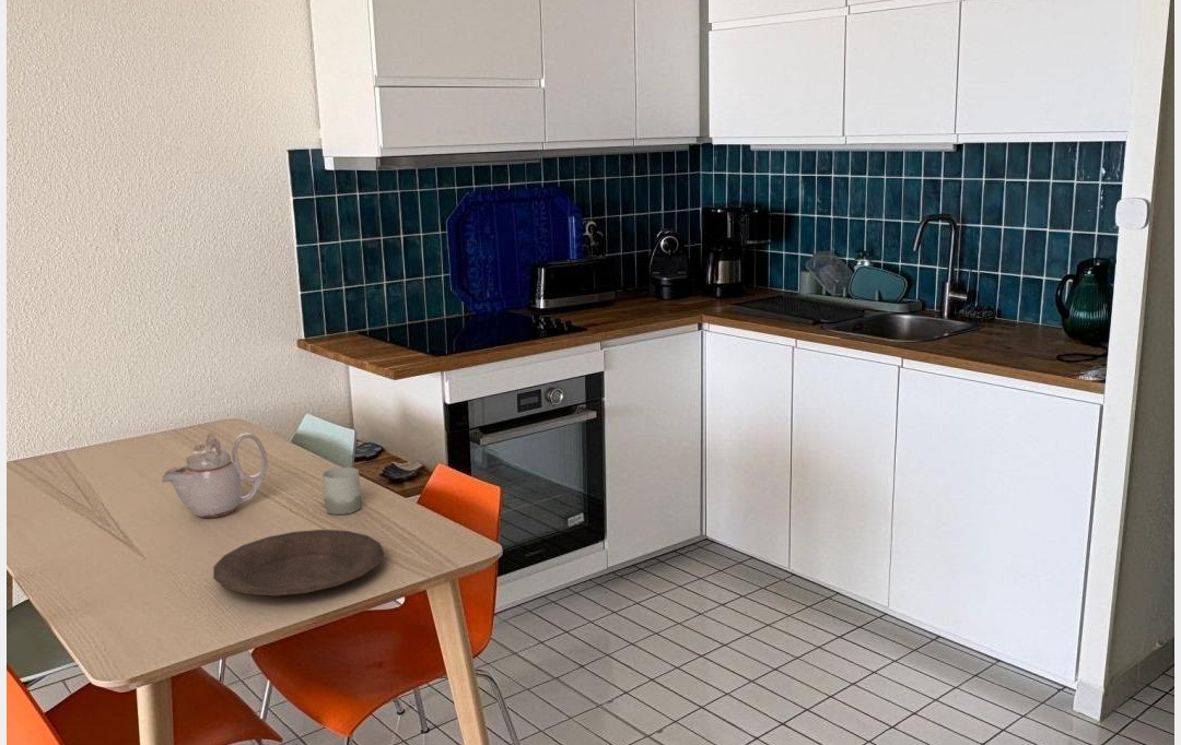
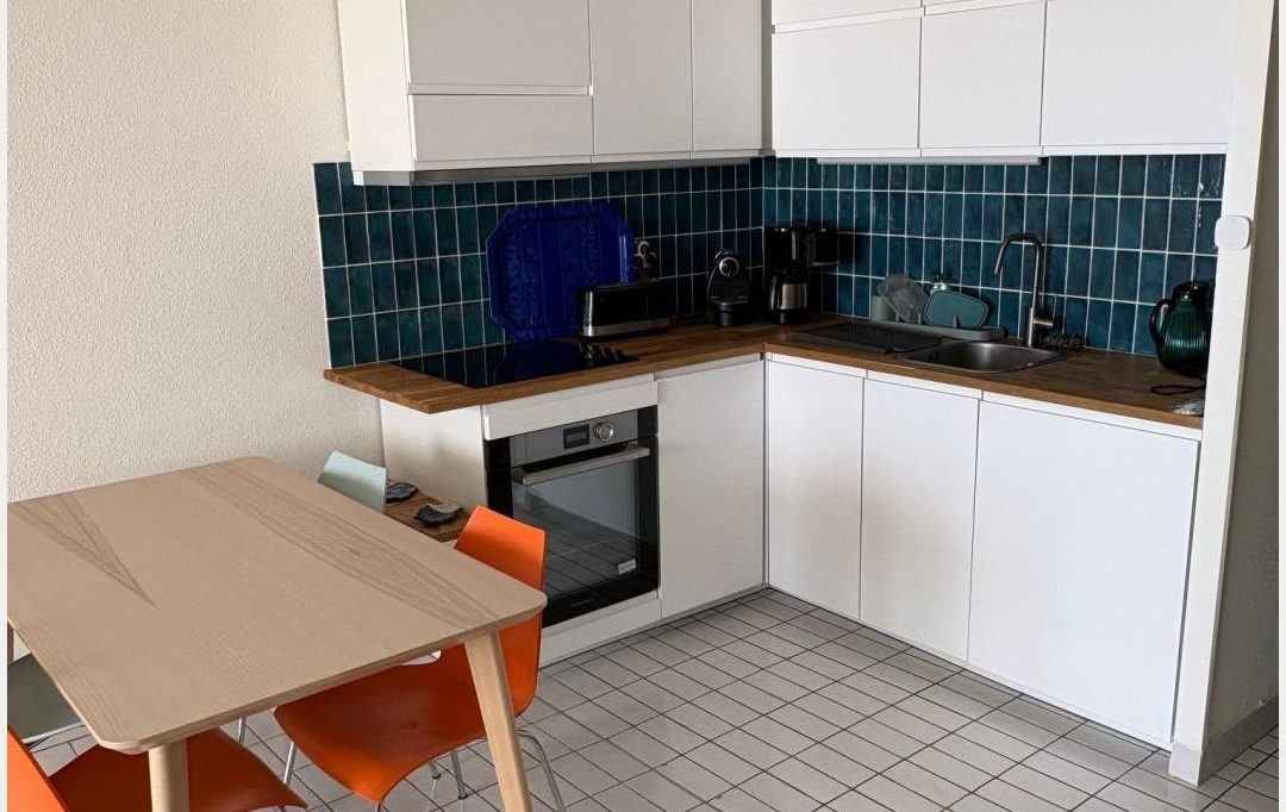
- plate (300, 566)
- cup (340, 488)
- teapot (215, 473)
